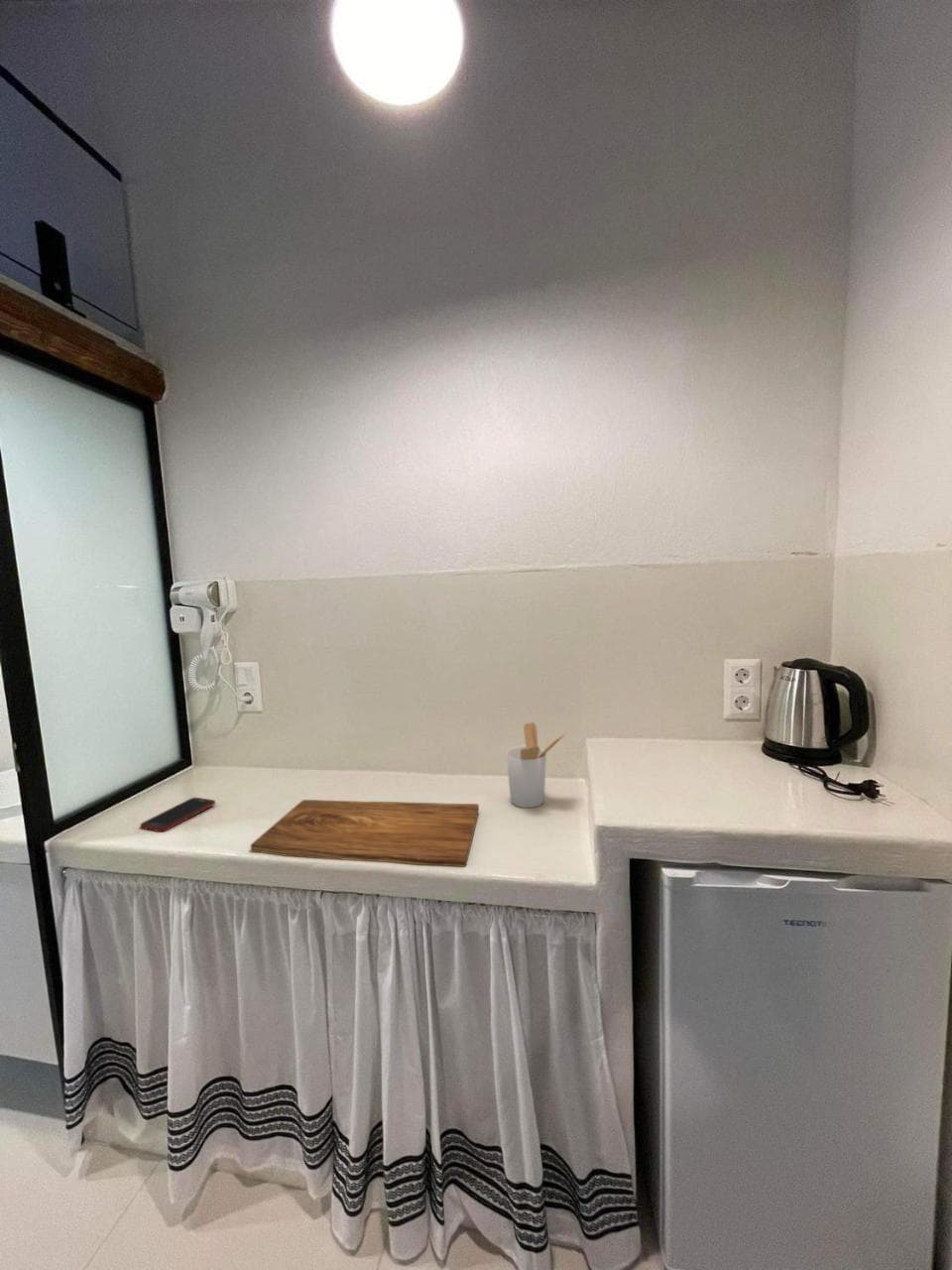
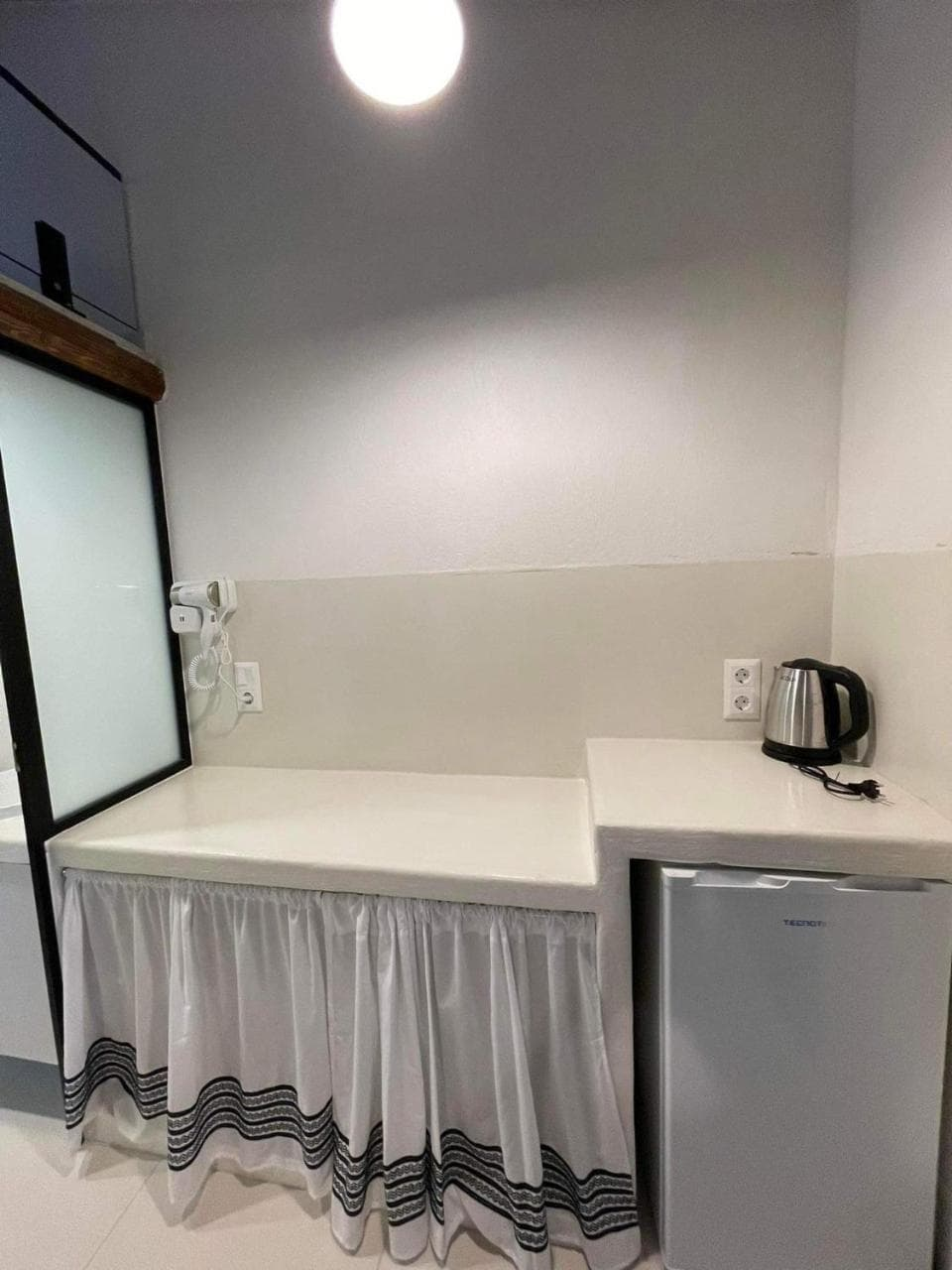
- cutting board (372, 828)
- cell phone (179, 814)
- utensil holder (536, 765)
